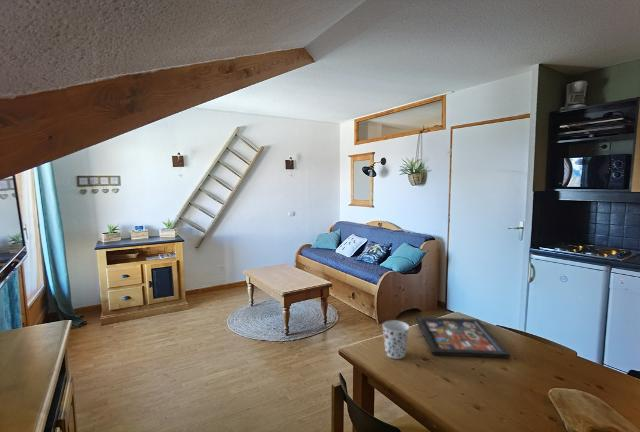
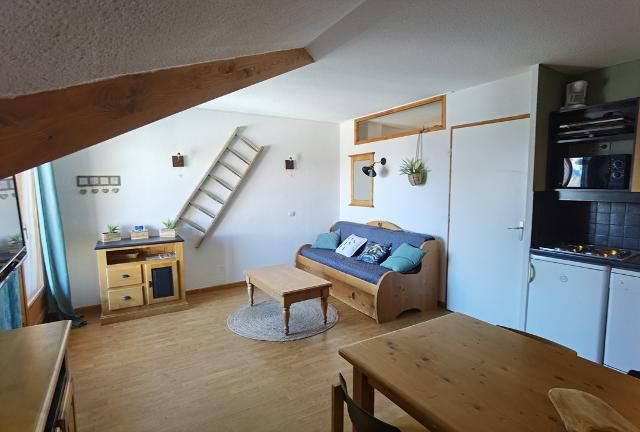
- decorative tray (457, 334)
- cup (395, 339)
